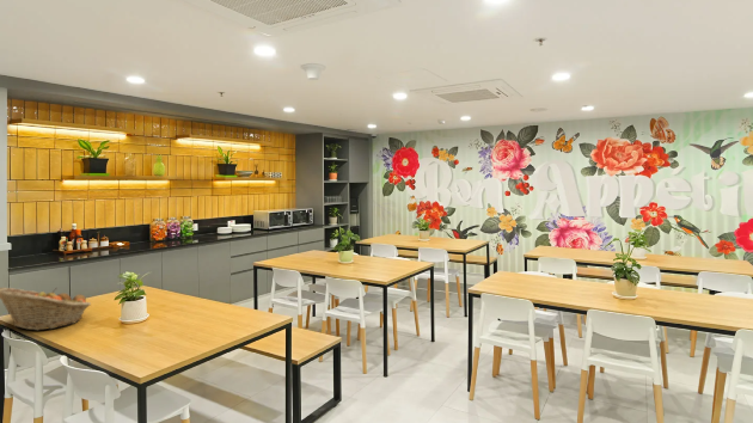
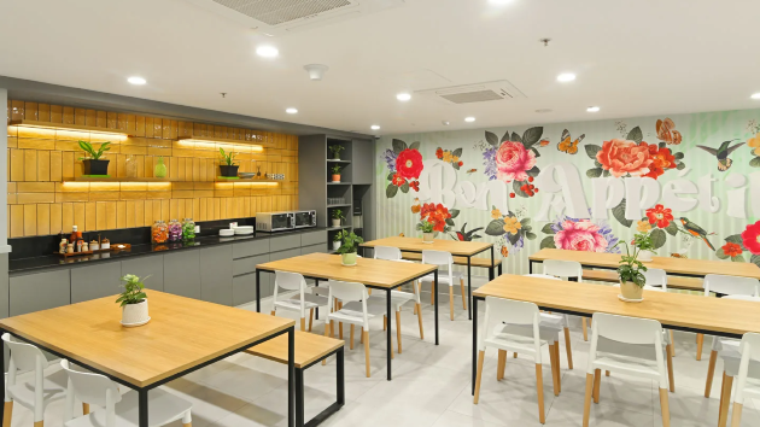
- fruit basket (43, 304)
